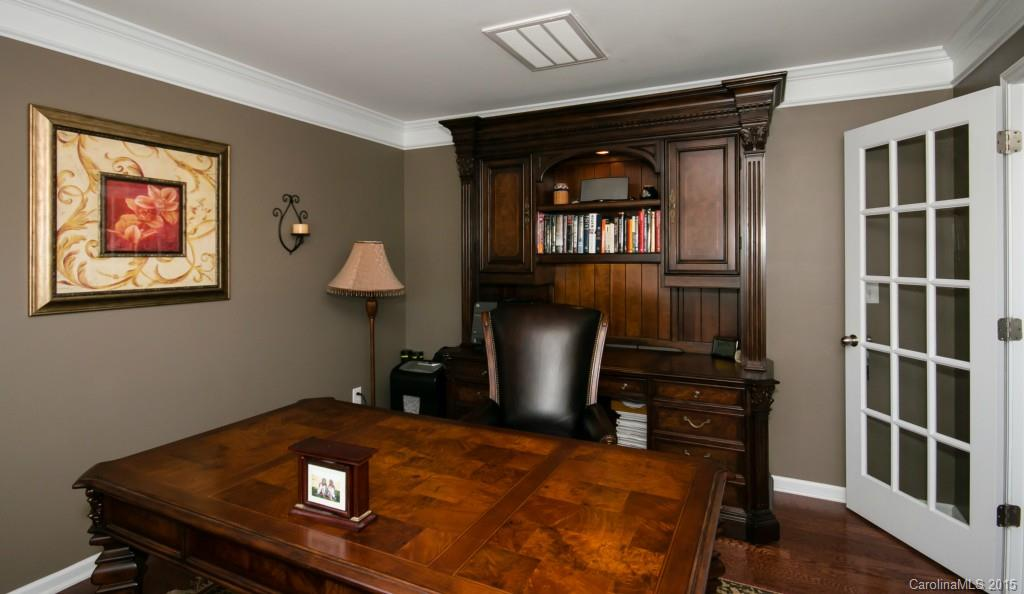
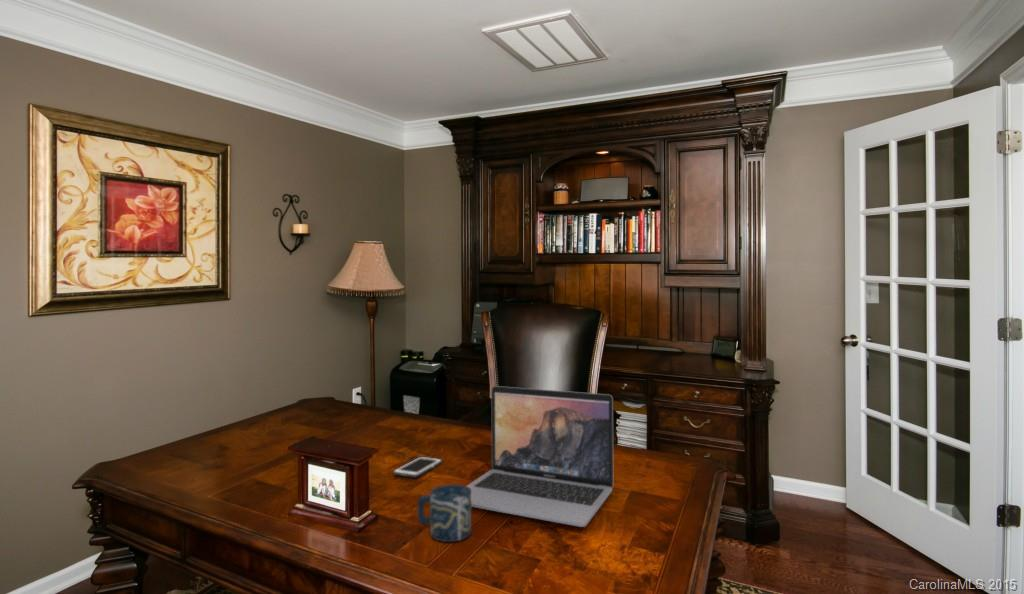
+ cup (444, 511)
+ laptop (532, 447)
+ cell phone (418, 466)
